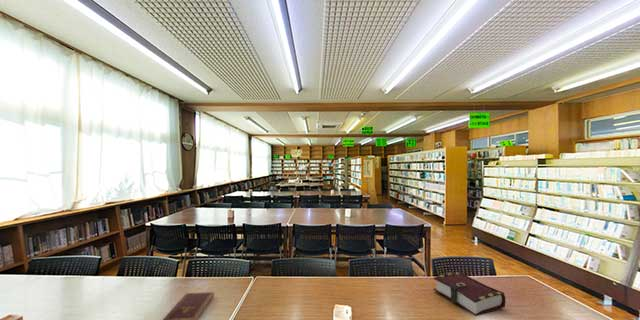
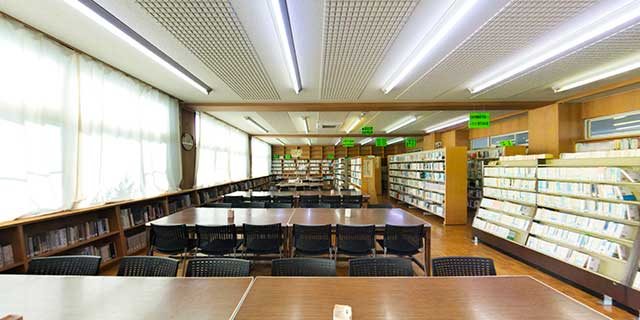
- notebook (190, 307)
- book (467, 290)
